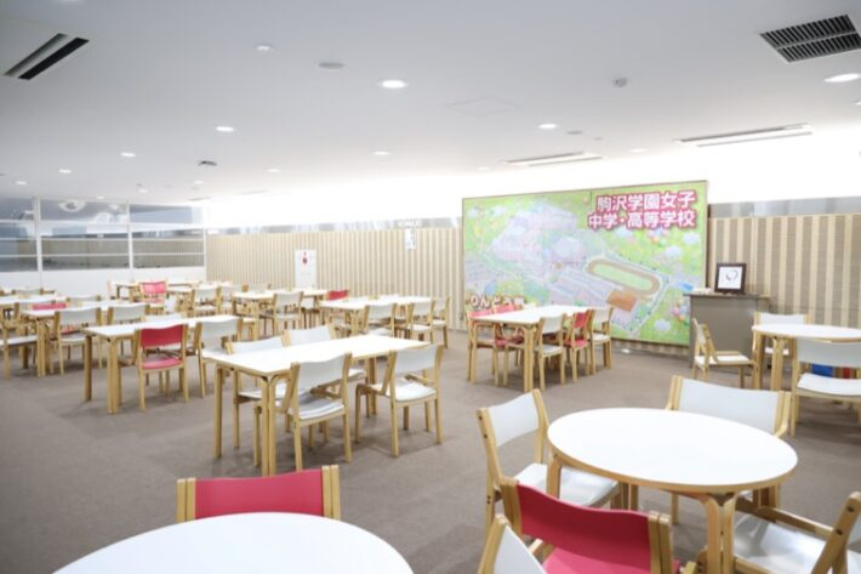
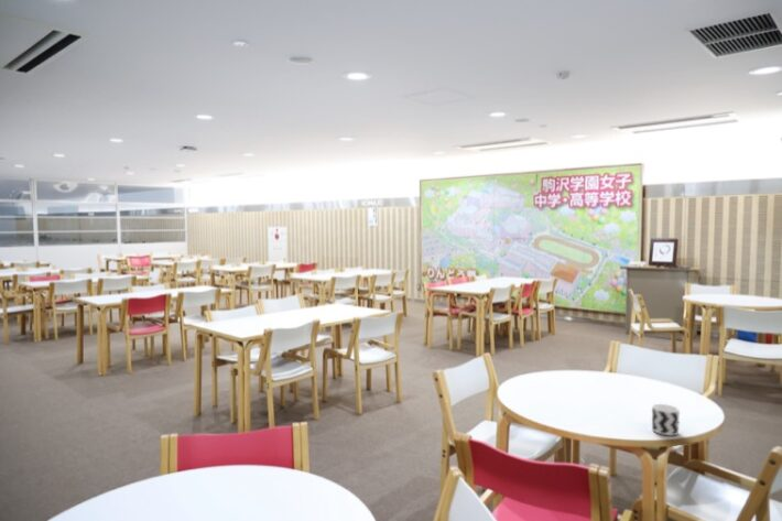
+ cup (662, 417)
